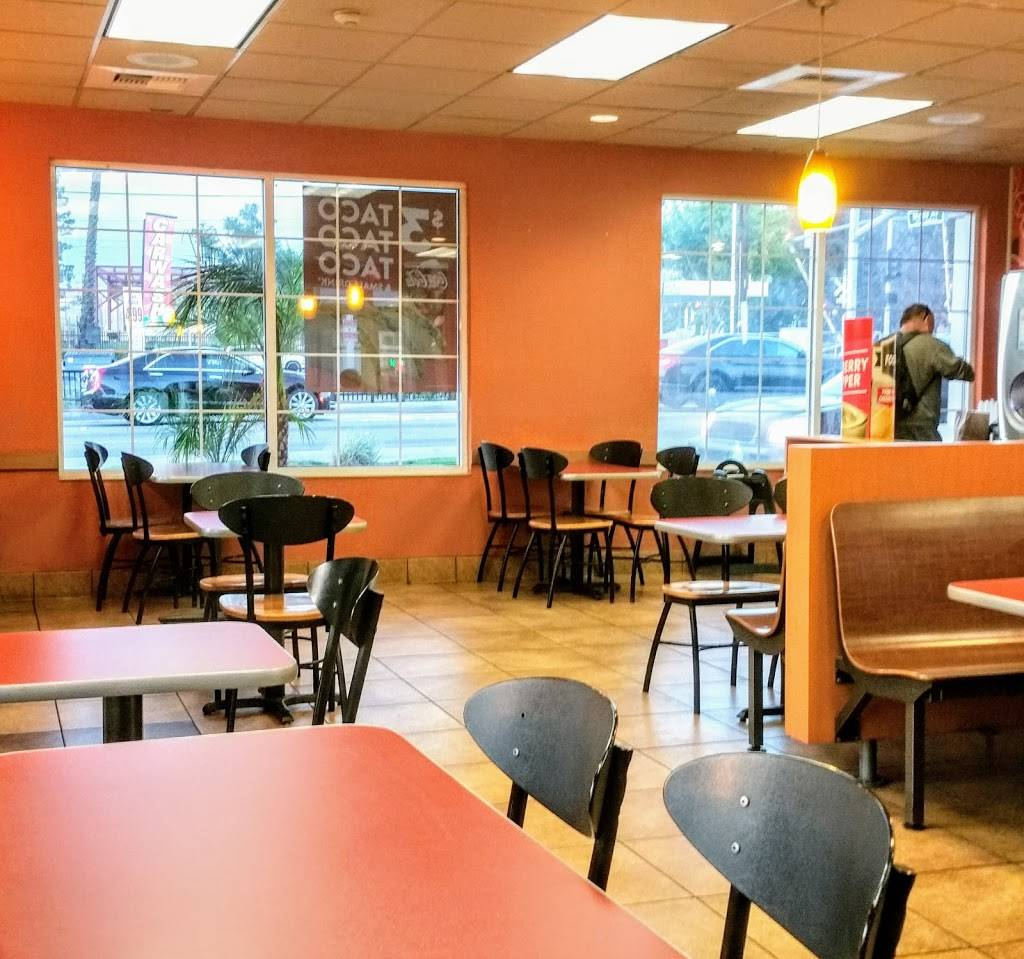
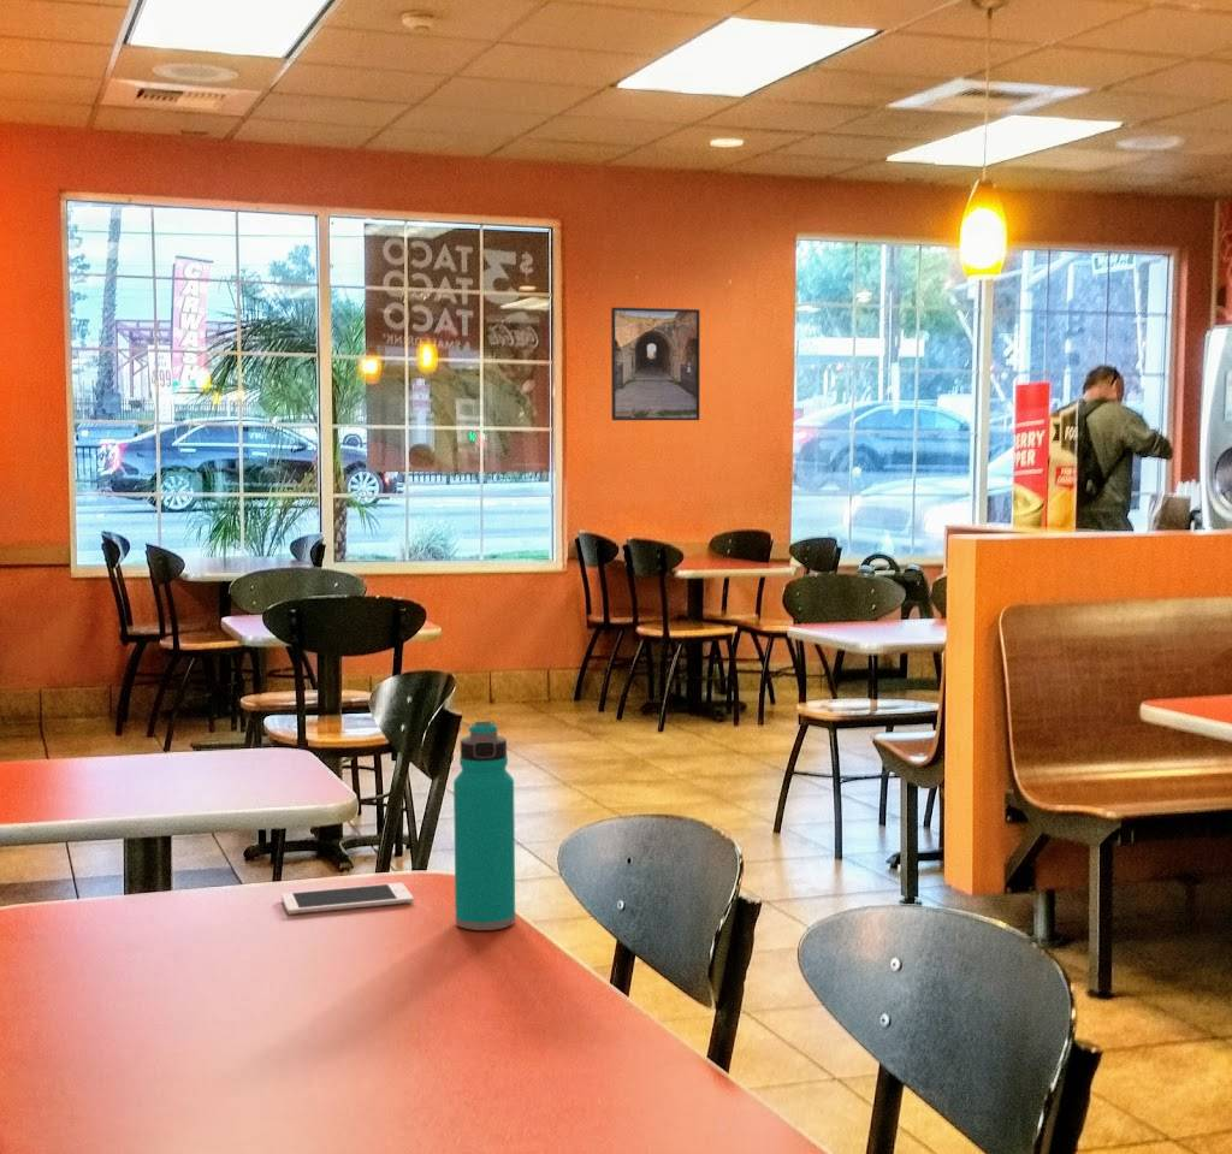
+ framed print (656, 363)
+ cell phone (346, 898)
+ water bottle (484, 822)
